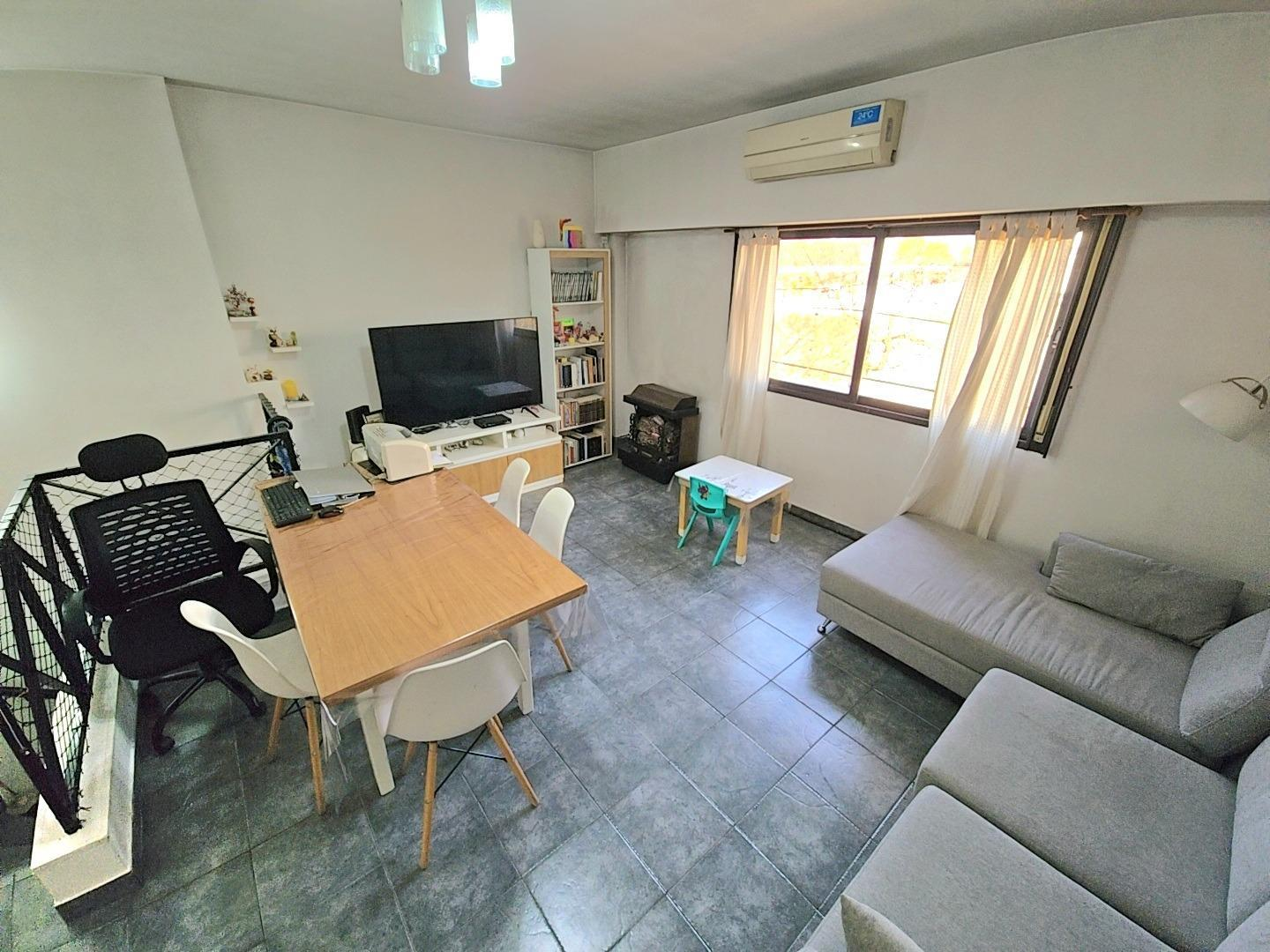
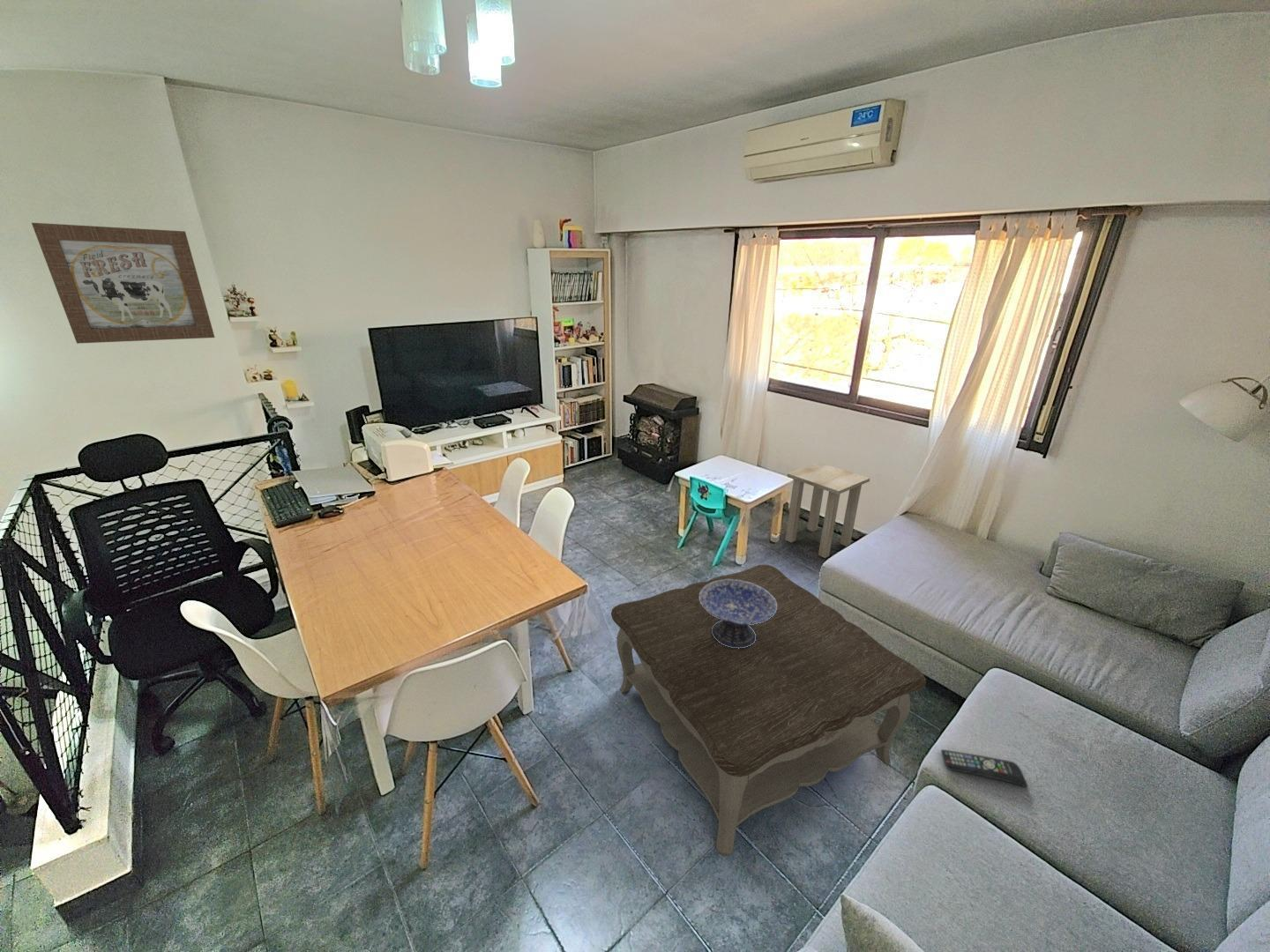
+ side table (826, 509)
+ decorative bowl (736, 616)
+ remote control (983, 767)
+ coffee table (750, 681)
+ wall art (132, 286)
